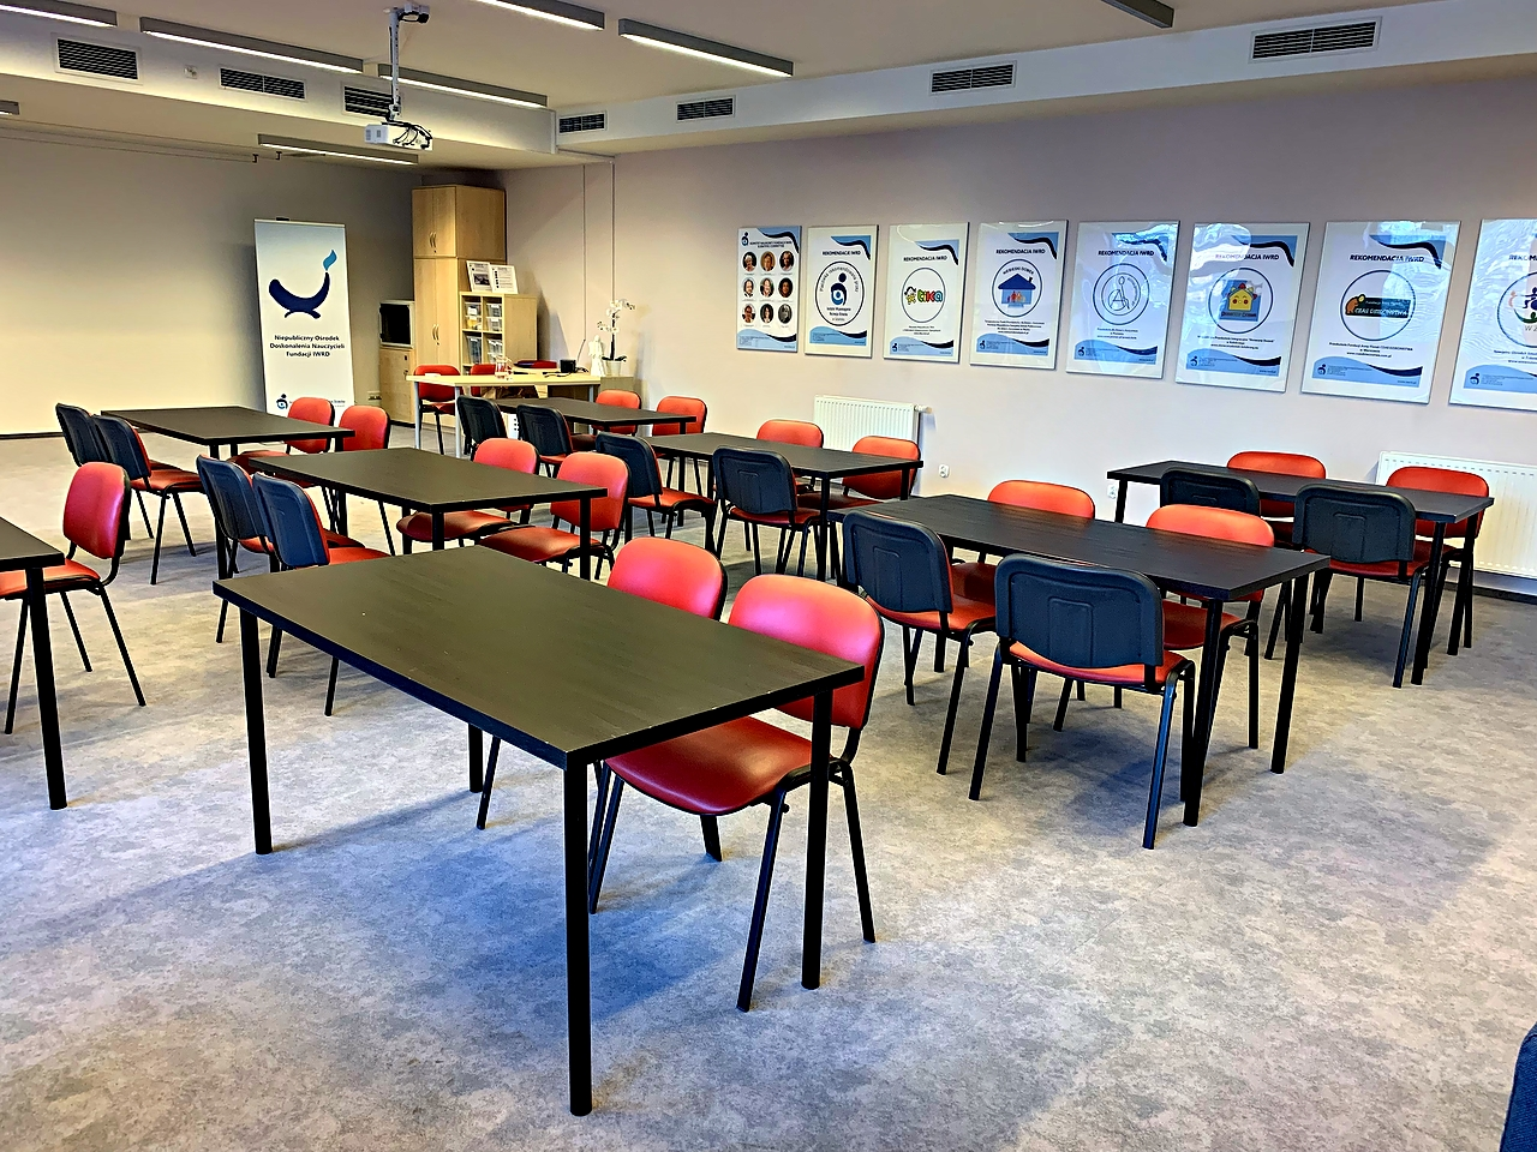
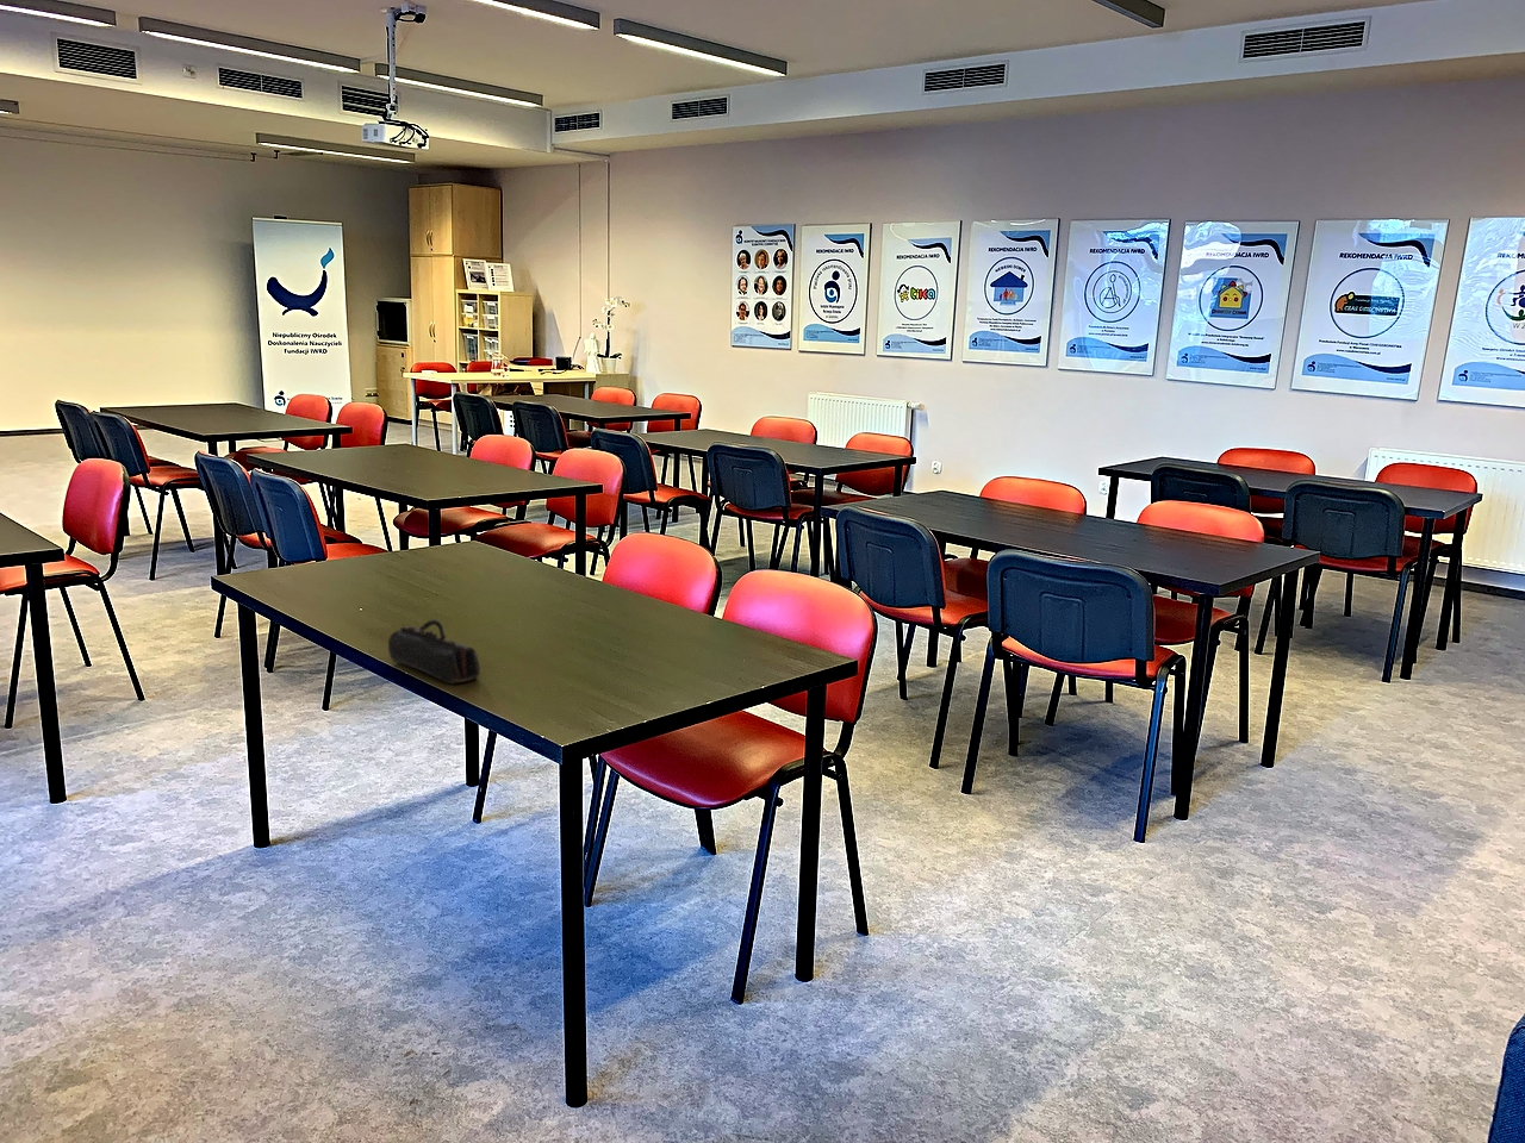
+ pencil case (432, 644)
